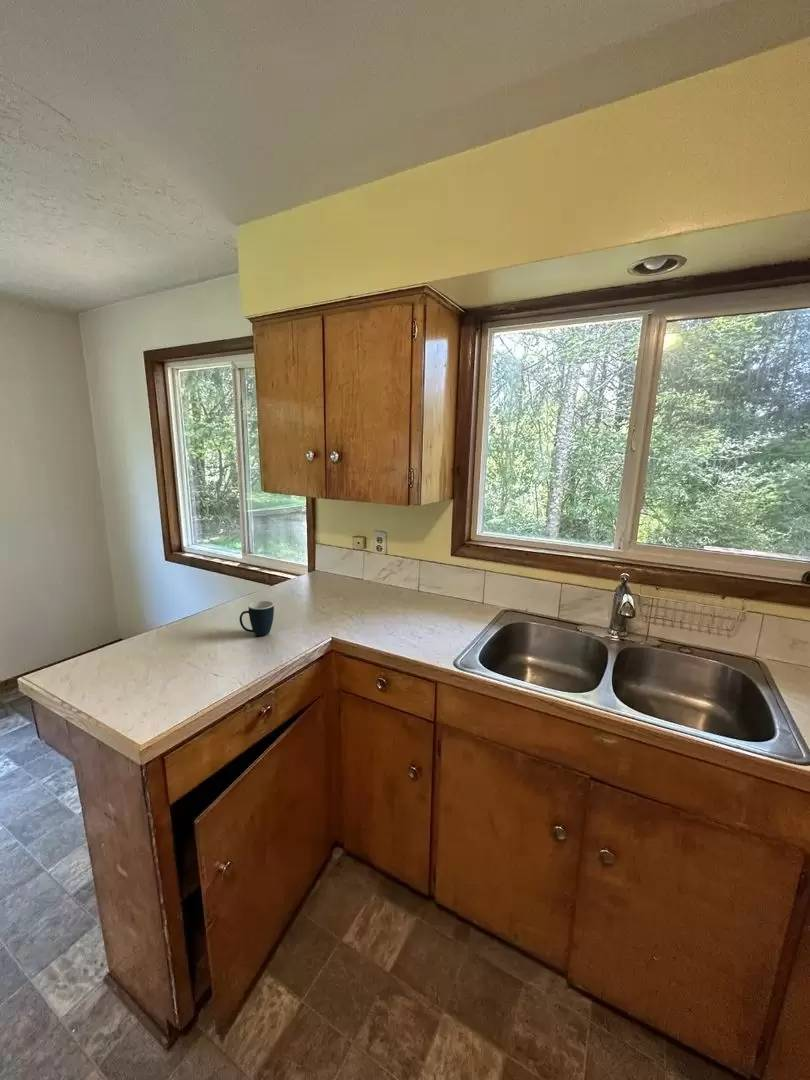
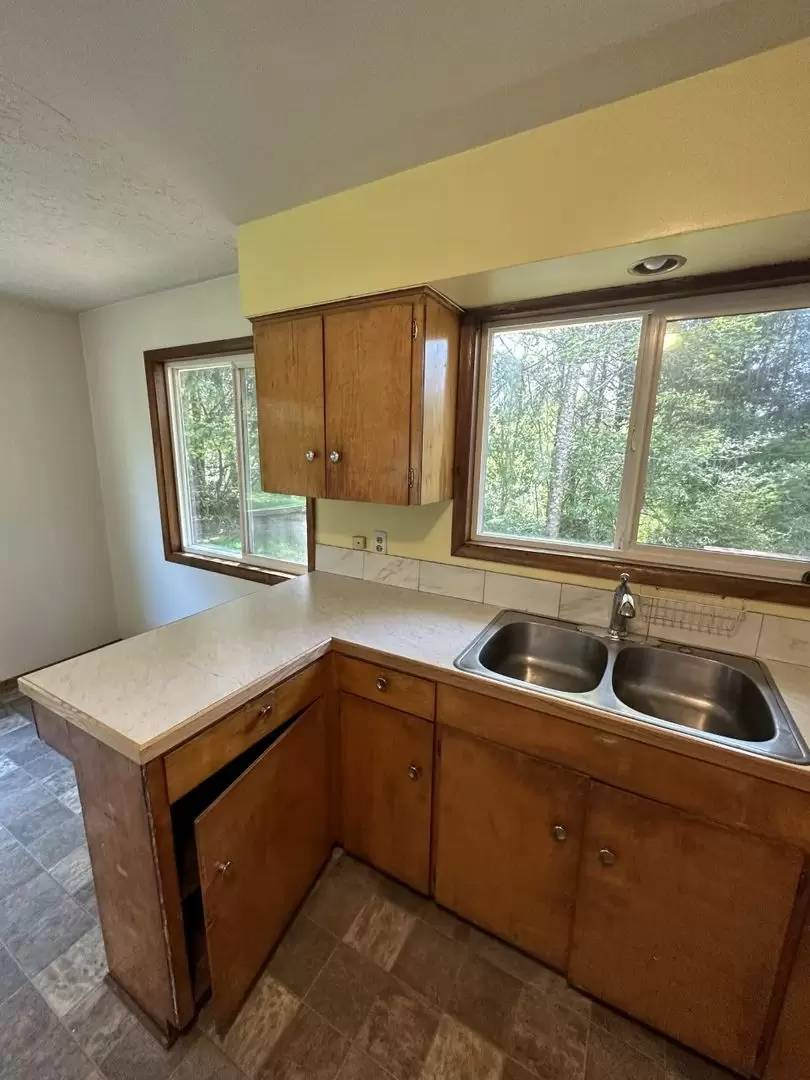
- mug (256, 620)
